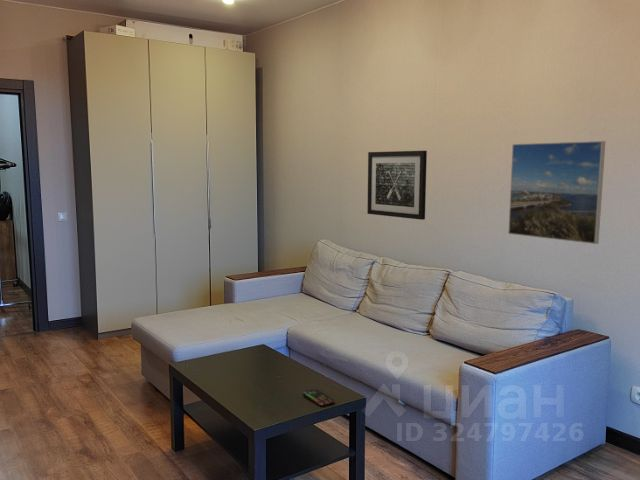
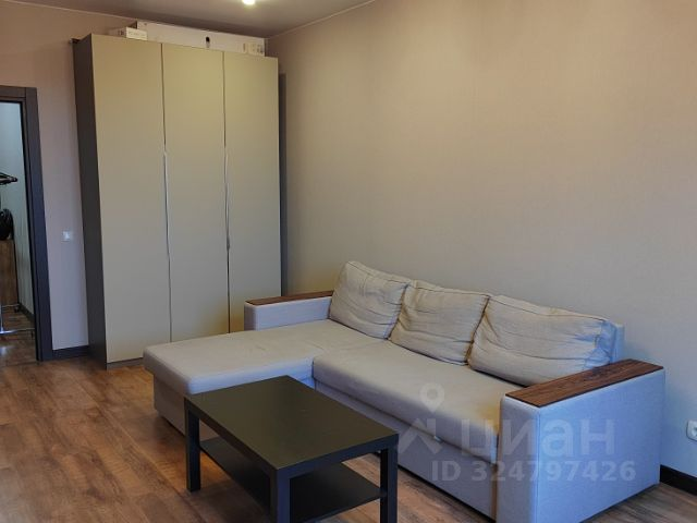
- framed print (553, 191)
- smartphone (318, 397)
- wall art (395, 184)
